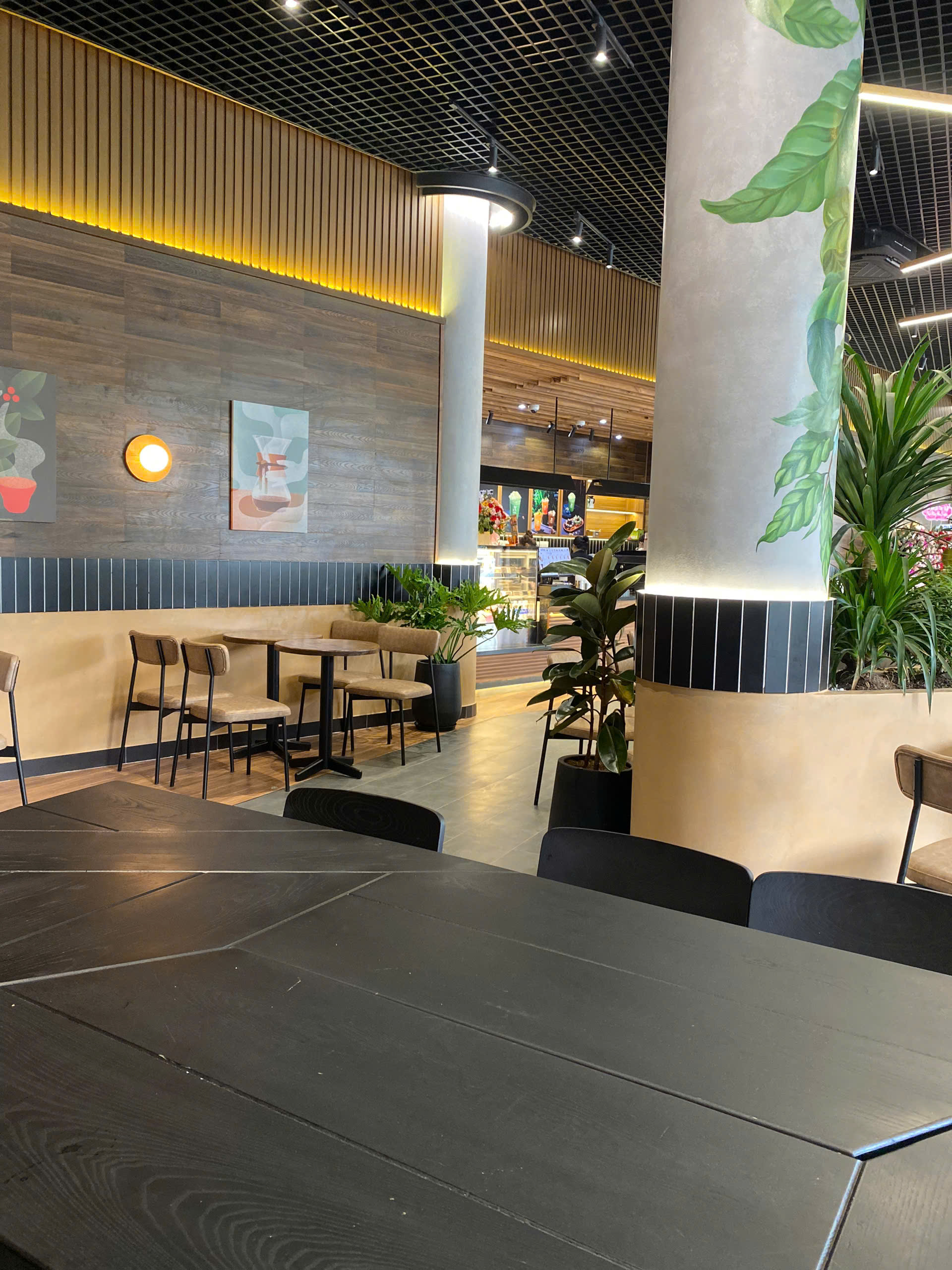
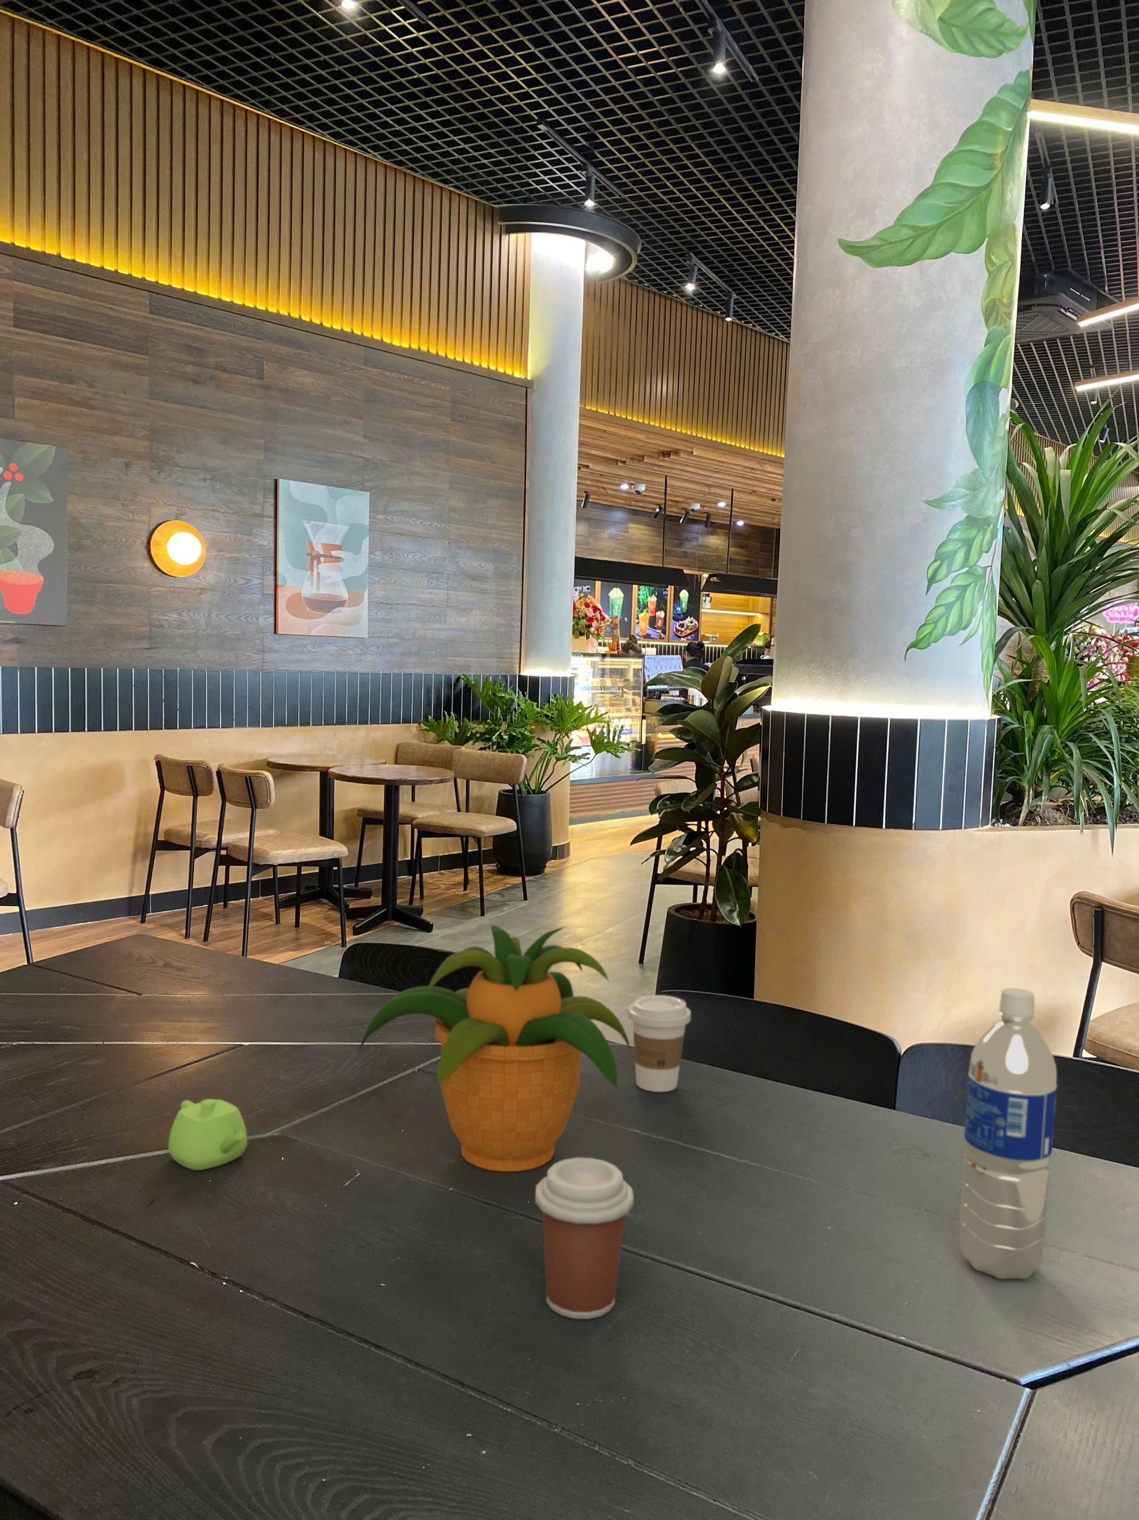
+ coffee cup (658, 1044)
+ water bottle (1007, 1130)
+ coffee cup (583, 1236)
+ teapot (211, 1130)
+ potted plant (522, 1042)
